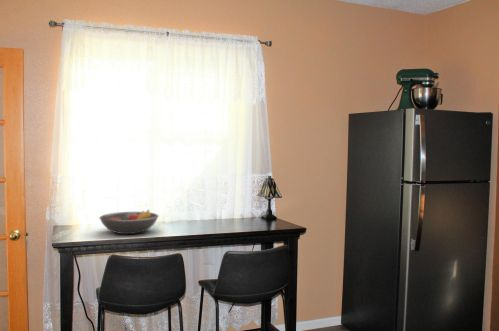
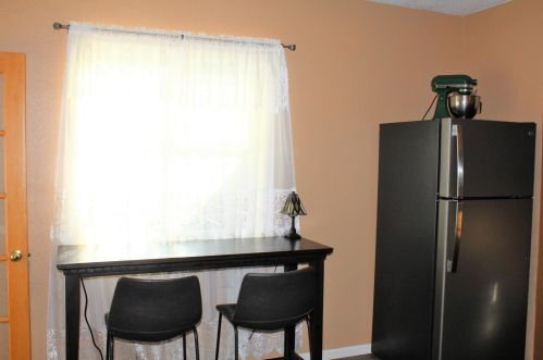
- fruit bowl (129, 221)
